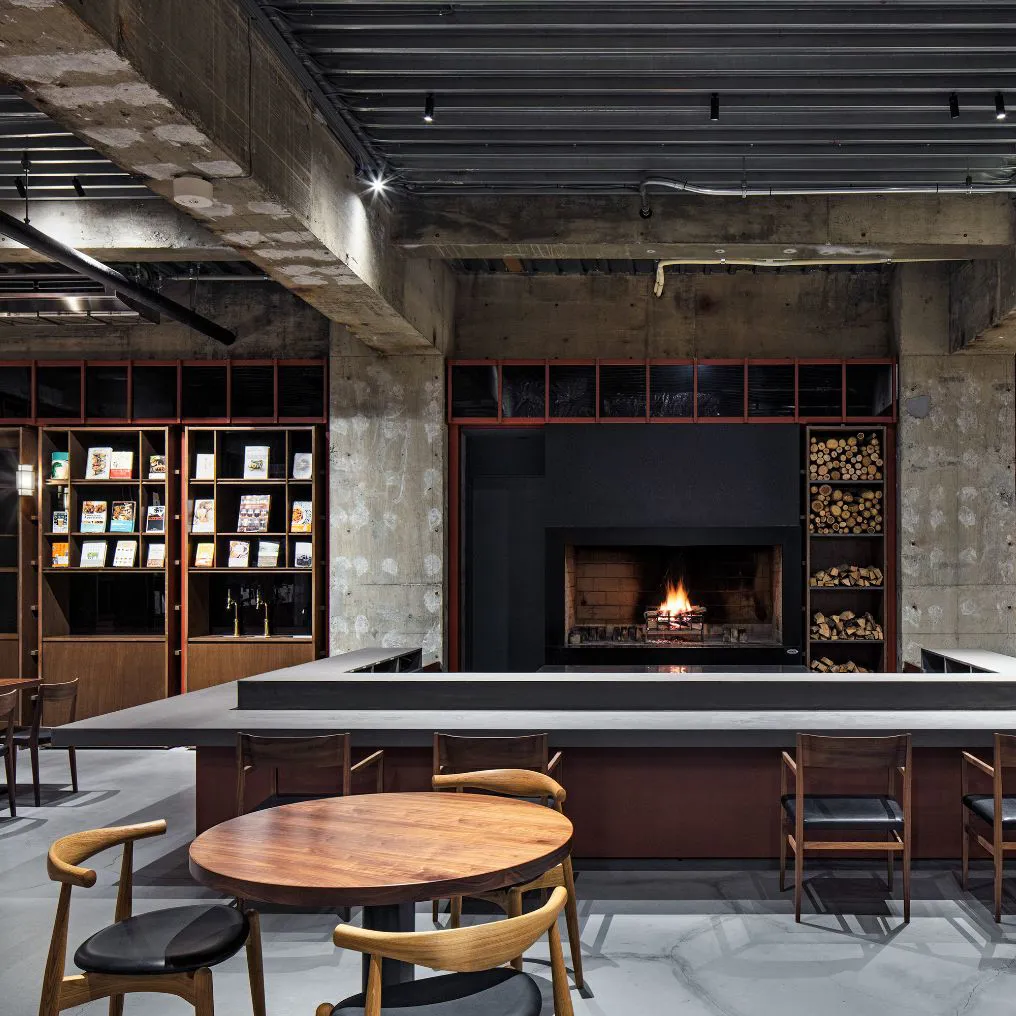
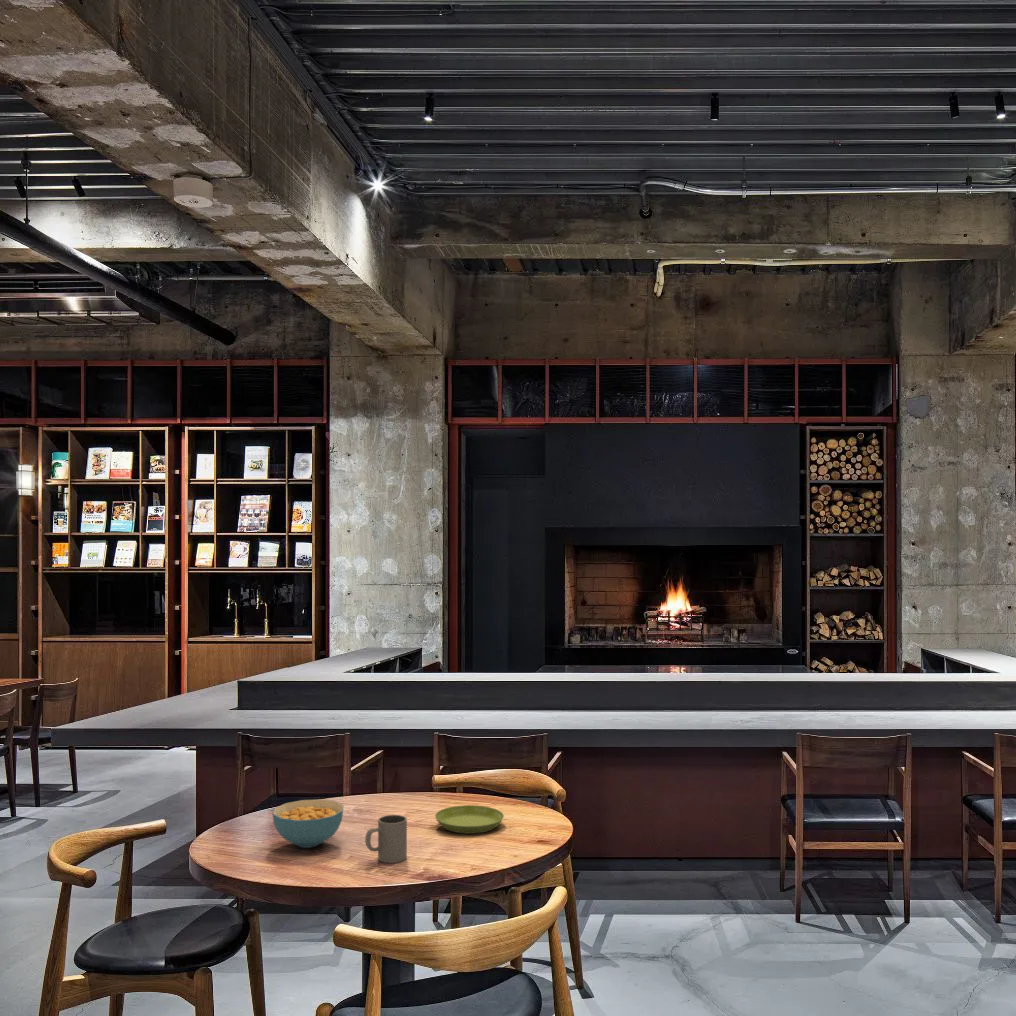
+ cereal bowl (308, 826)
+ mug (385, 840)
+ saucer (469, 820)
